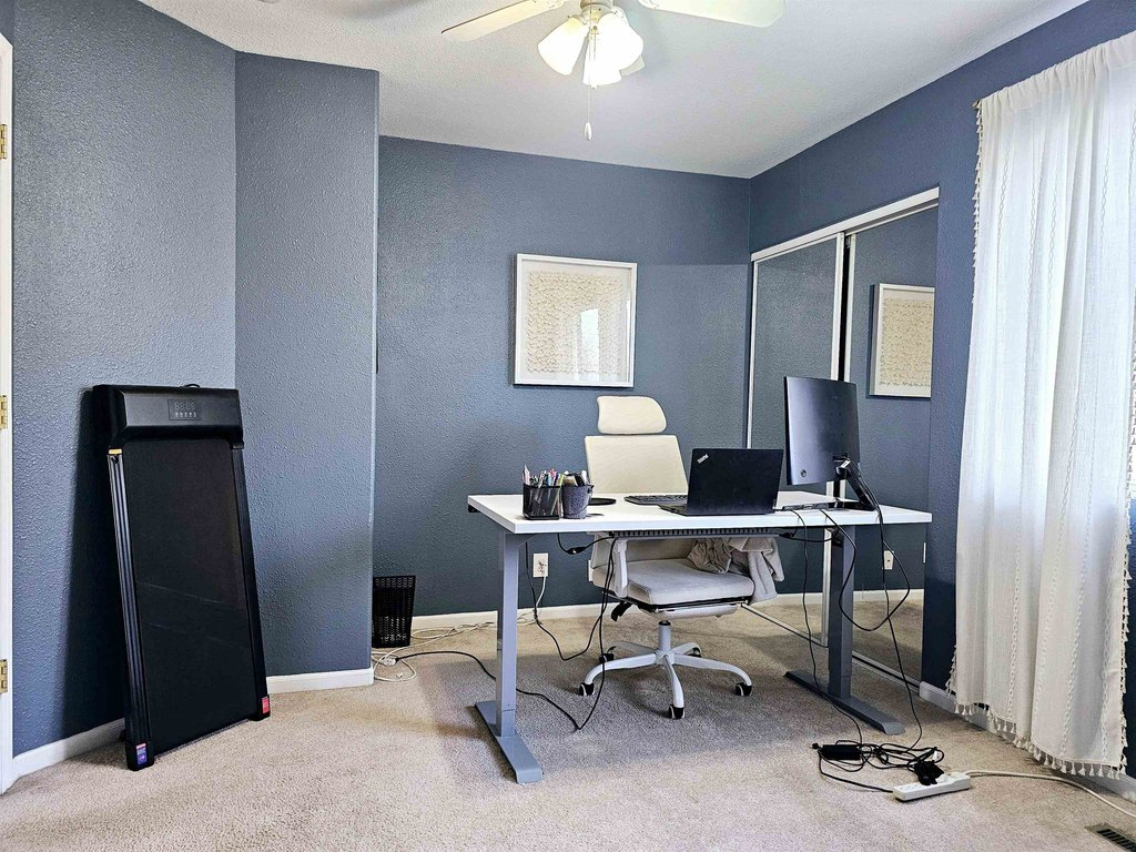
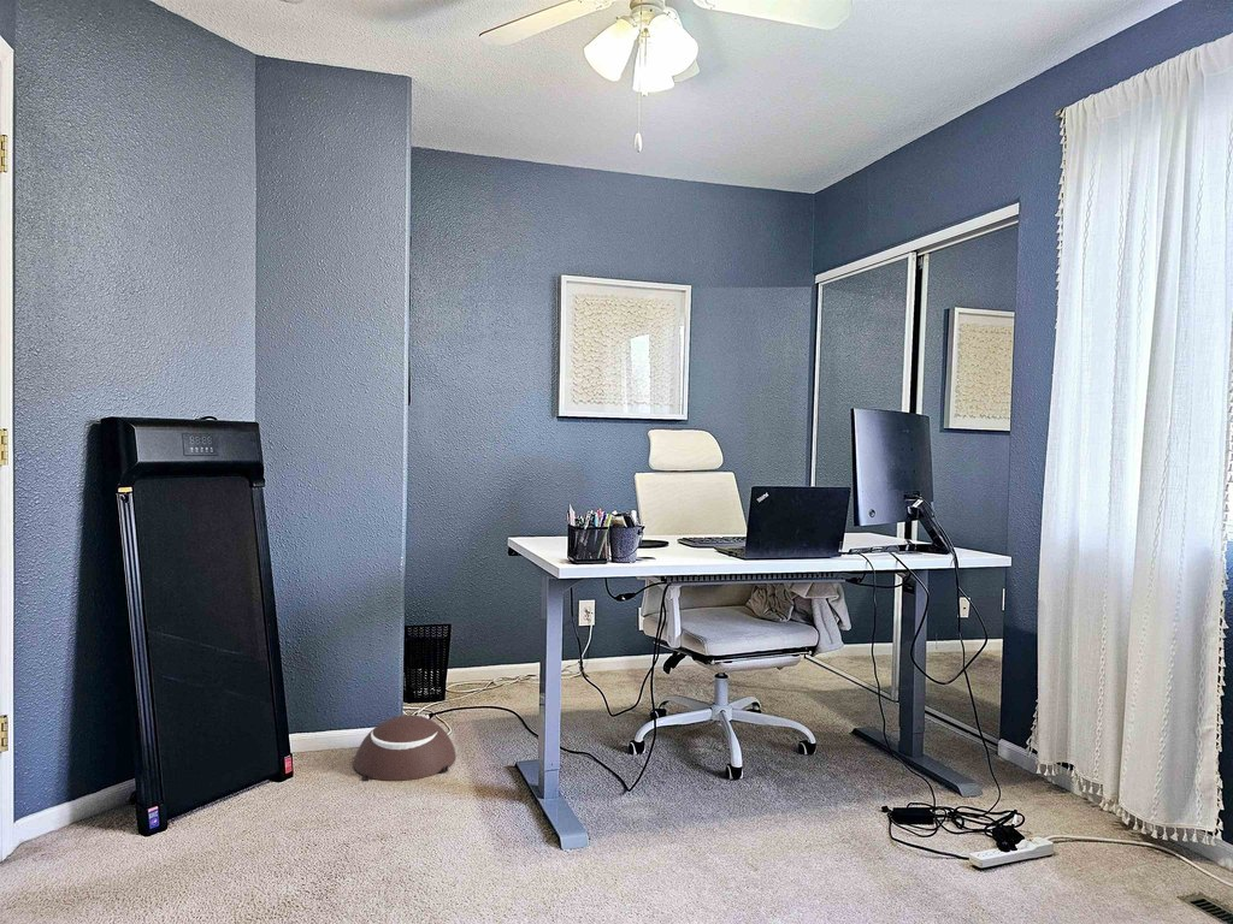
+ robot vacuum (406, 739)
